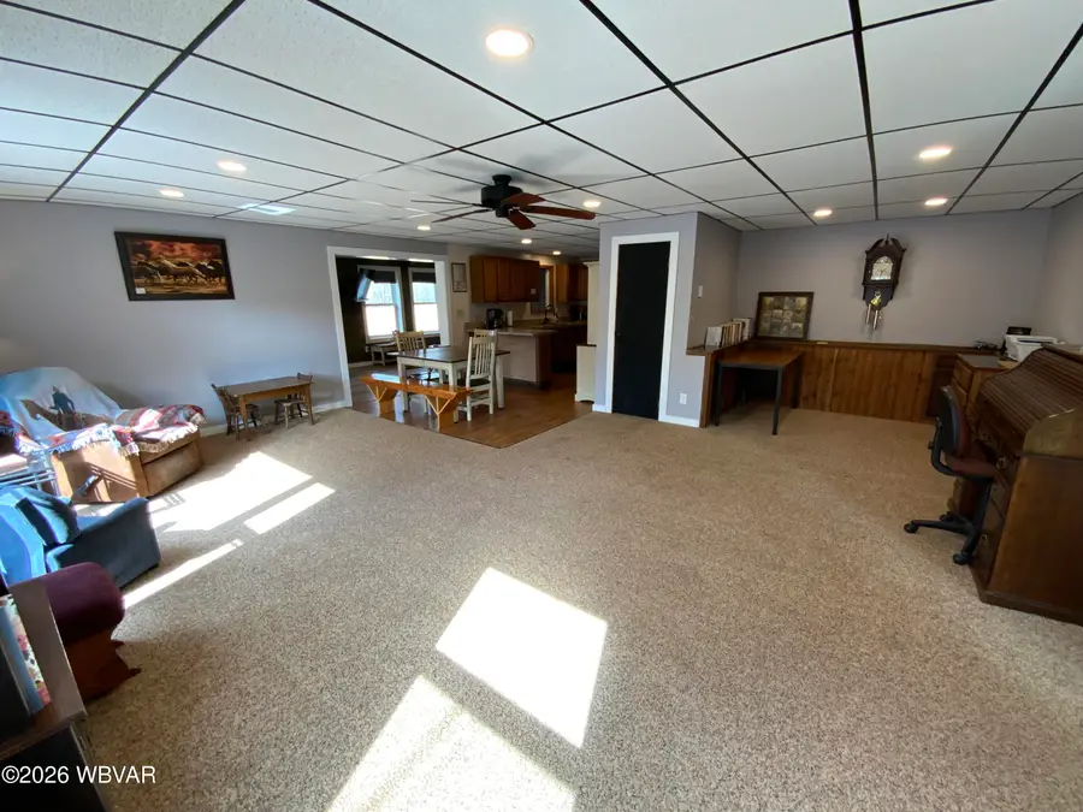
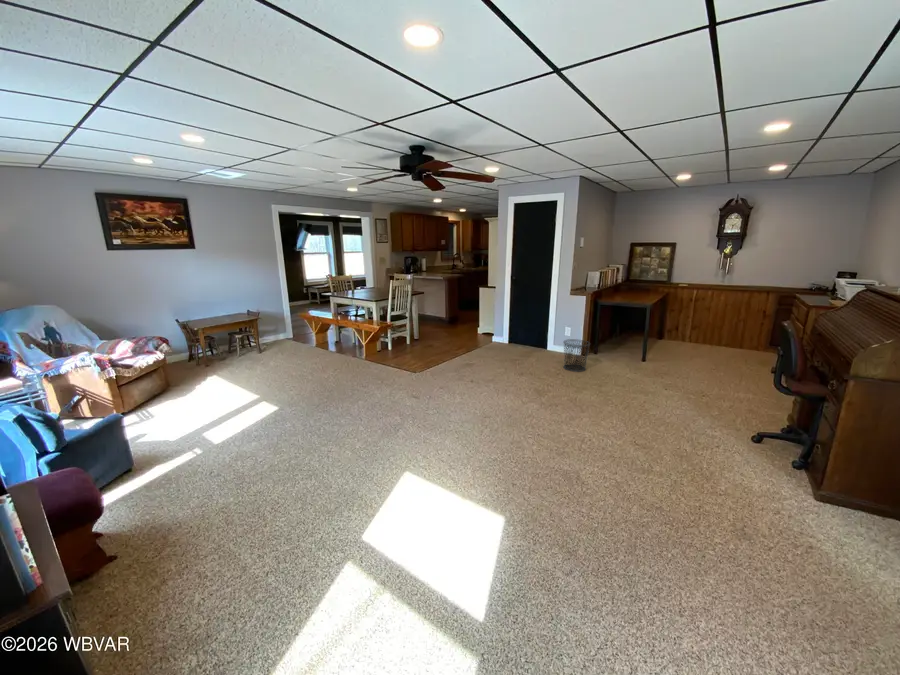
+ waste bin (575, 355)
